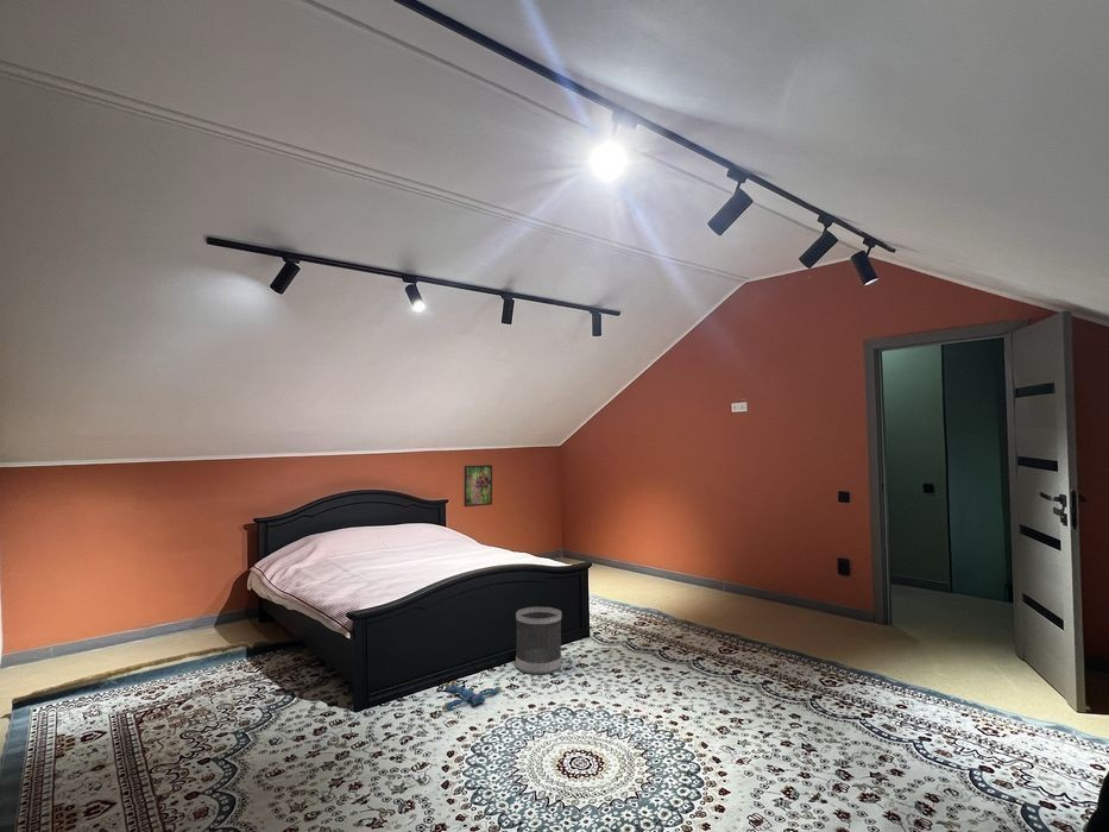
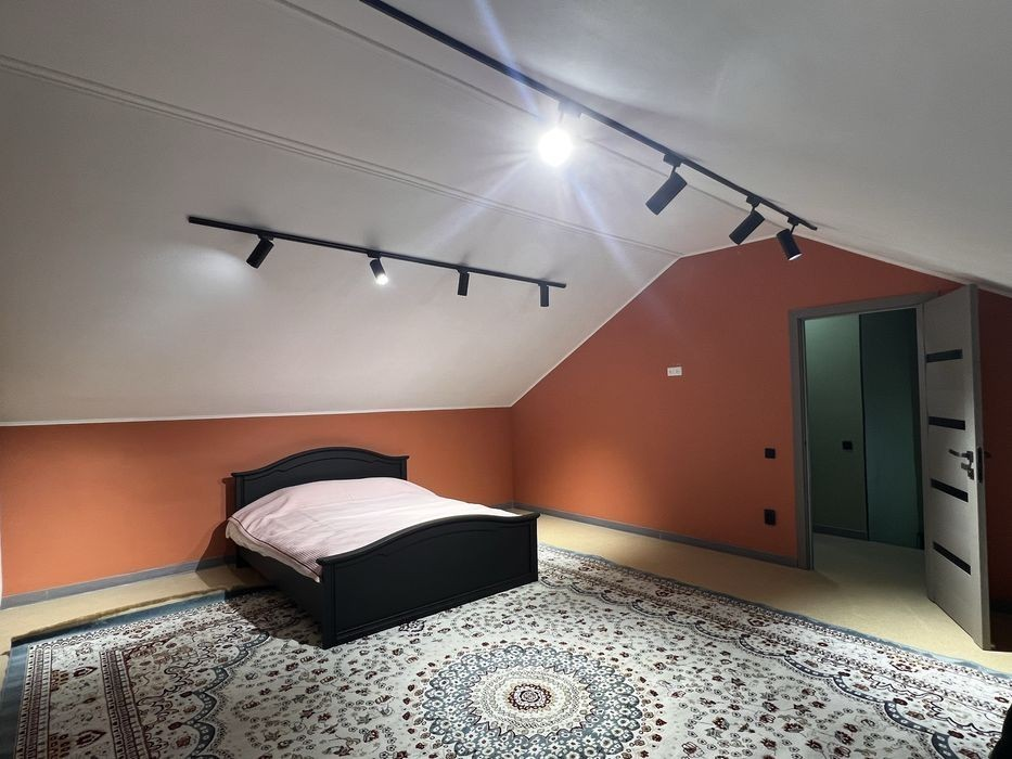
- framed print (478, 485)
- wastebasket (538, 638)
- plush toy (464, 692)
